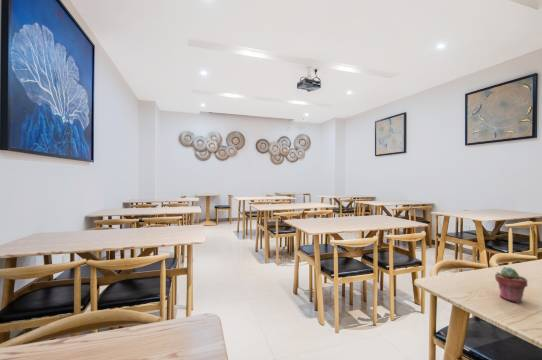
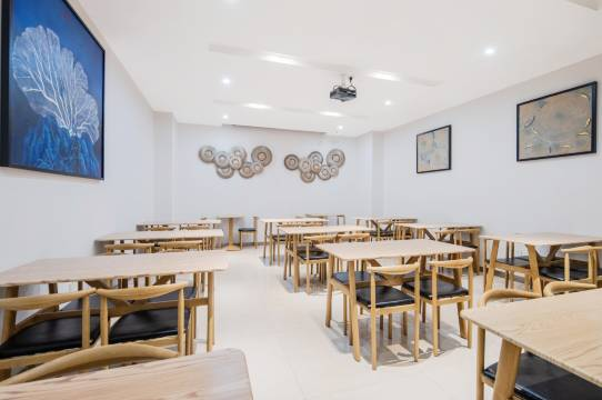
- potted succulent (510, 282)
